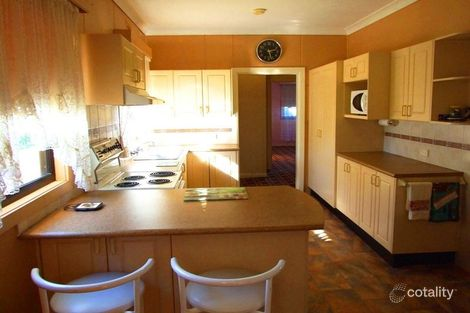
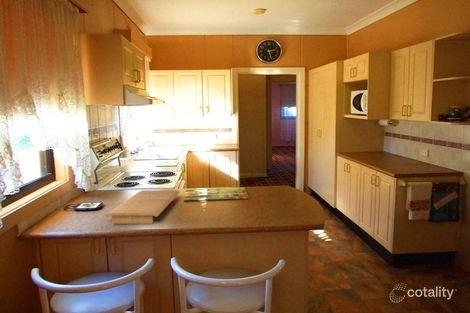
+ cutting board (147, 205)
